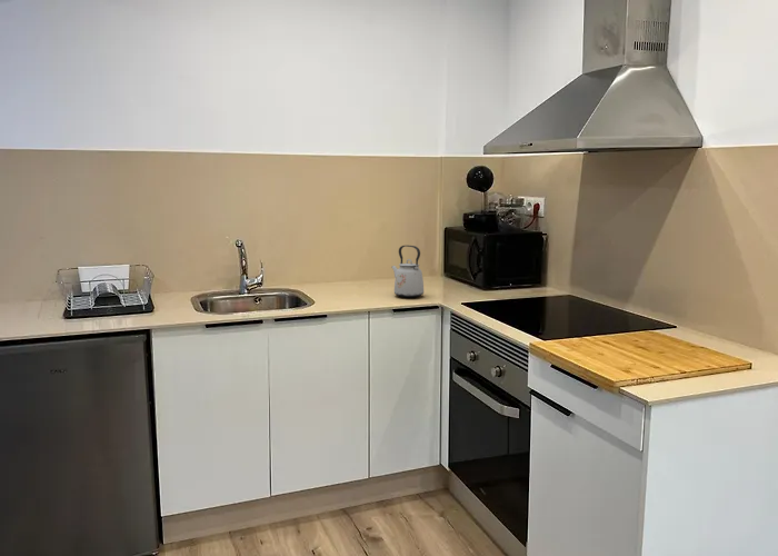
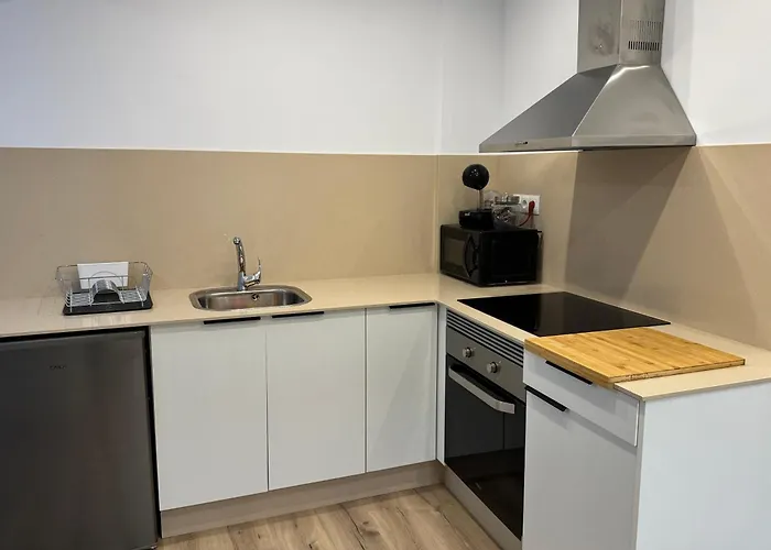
- kettle (405, 270)
